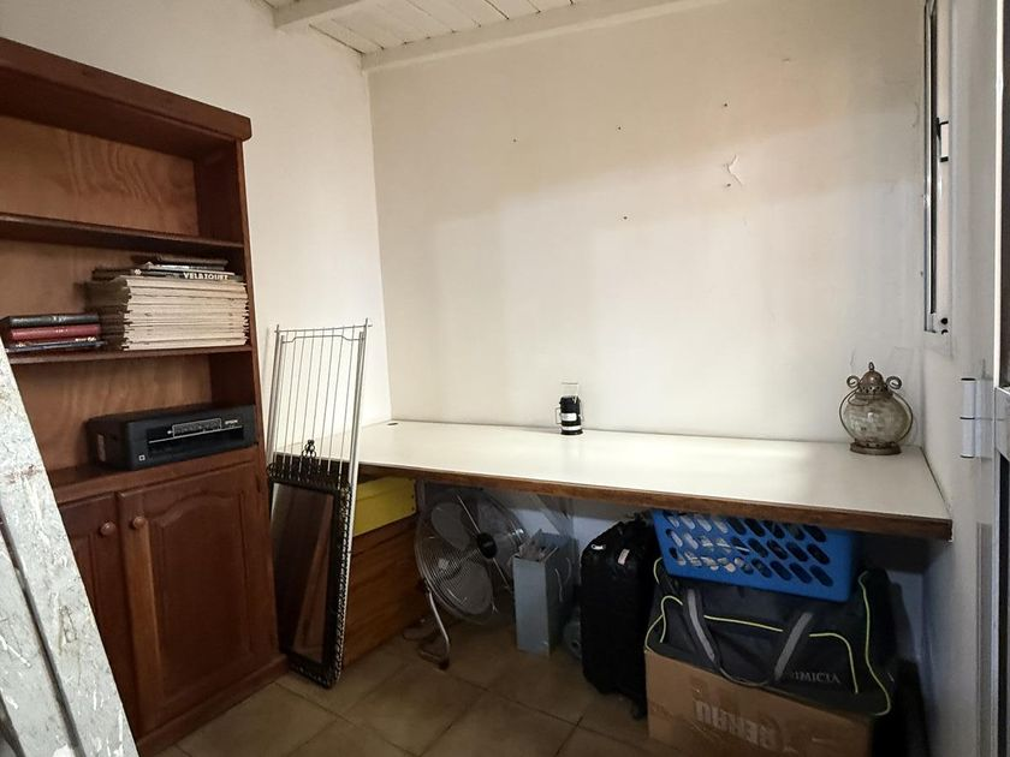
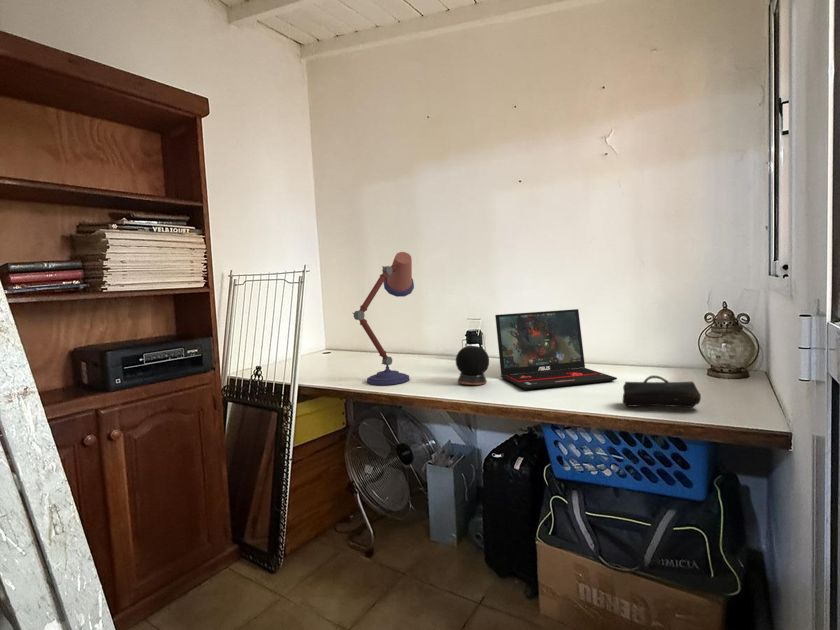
+ speaker (472, 364)
+ desk lamp (396, 296)
+ laptop (553, 346)
+ pencil case (660, 393)
